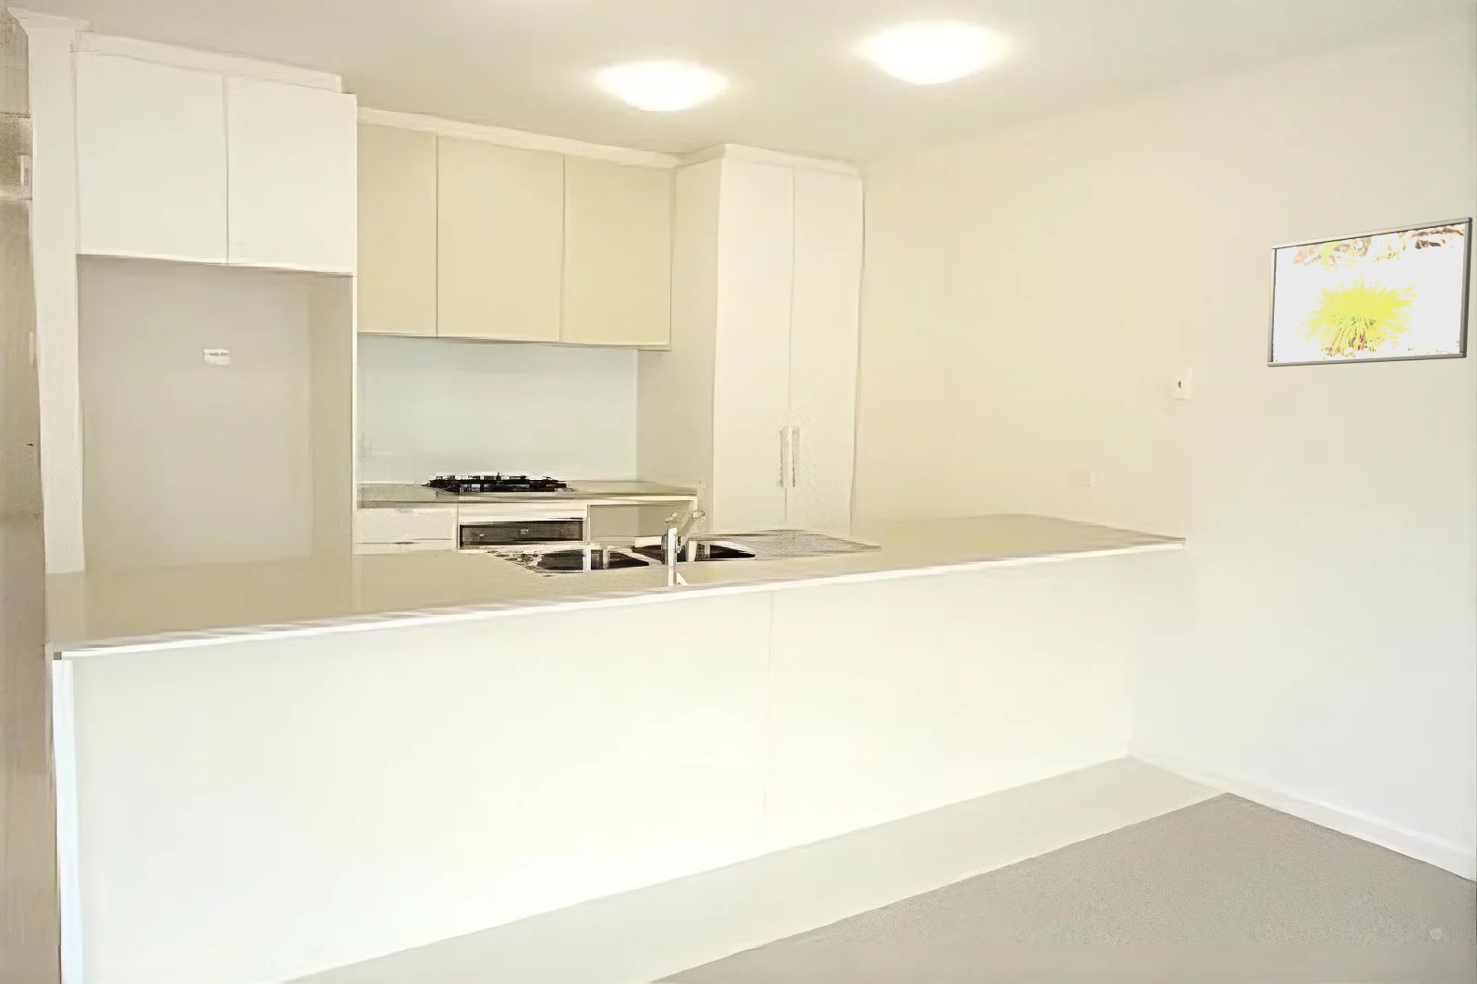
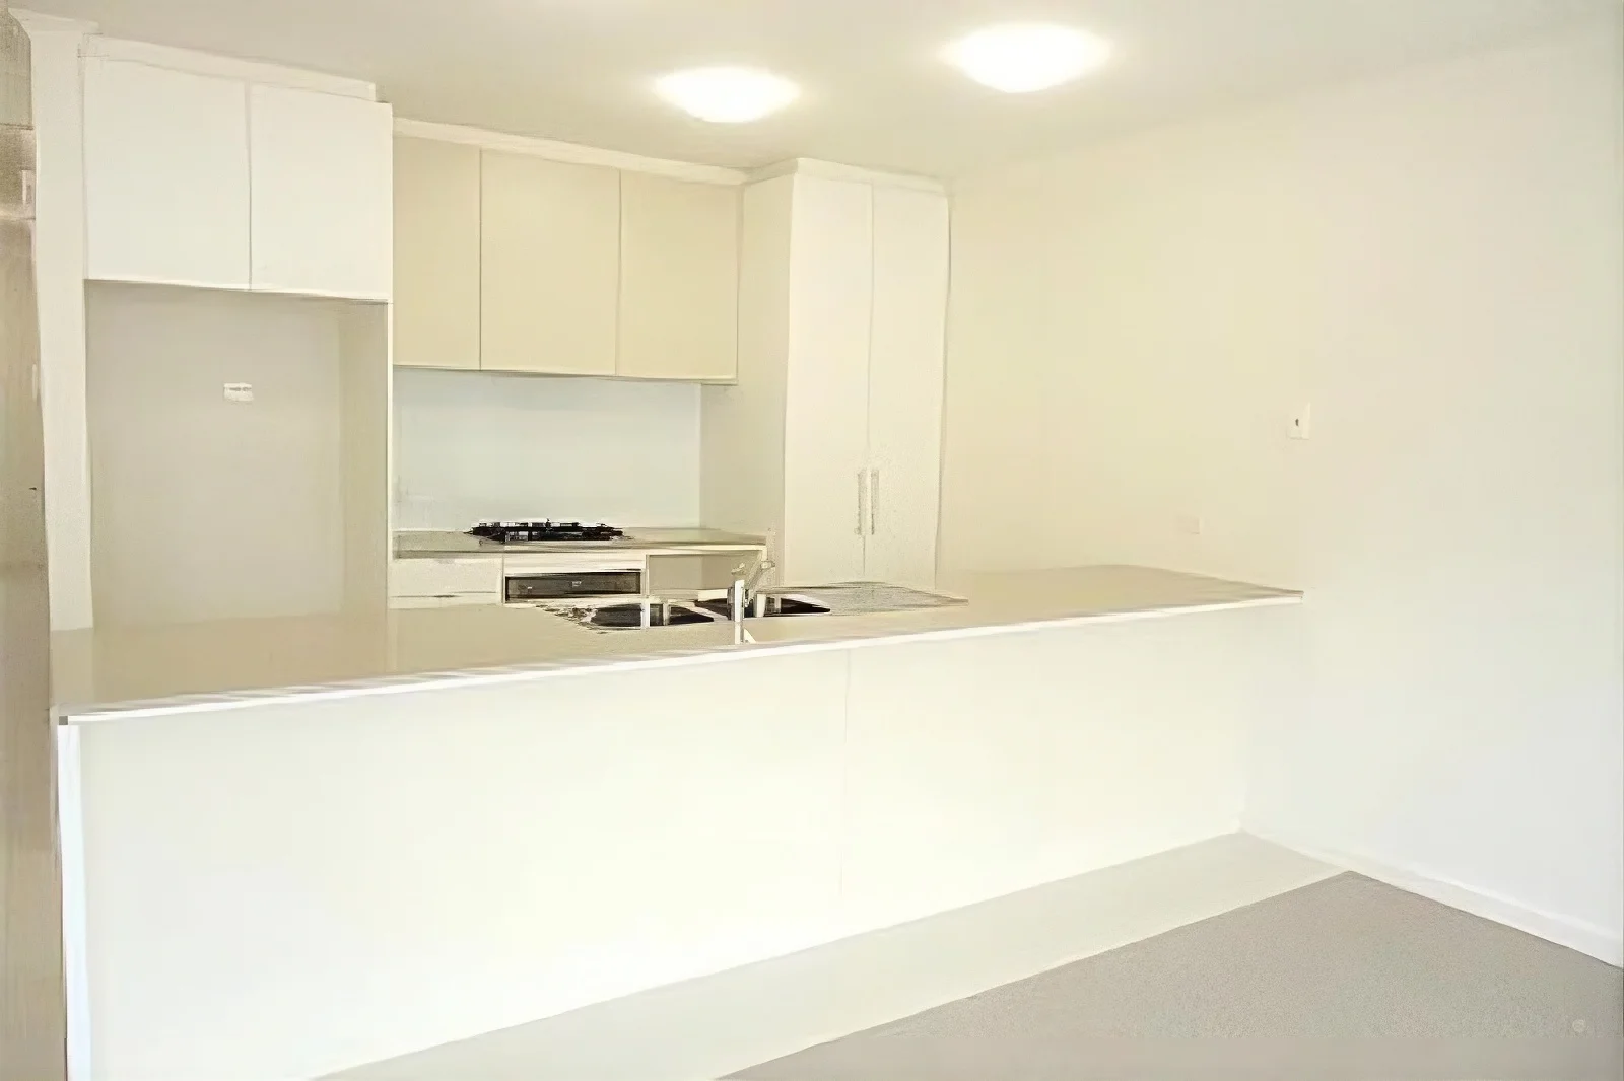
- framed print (1363, 298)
